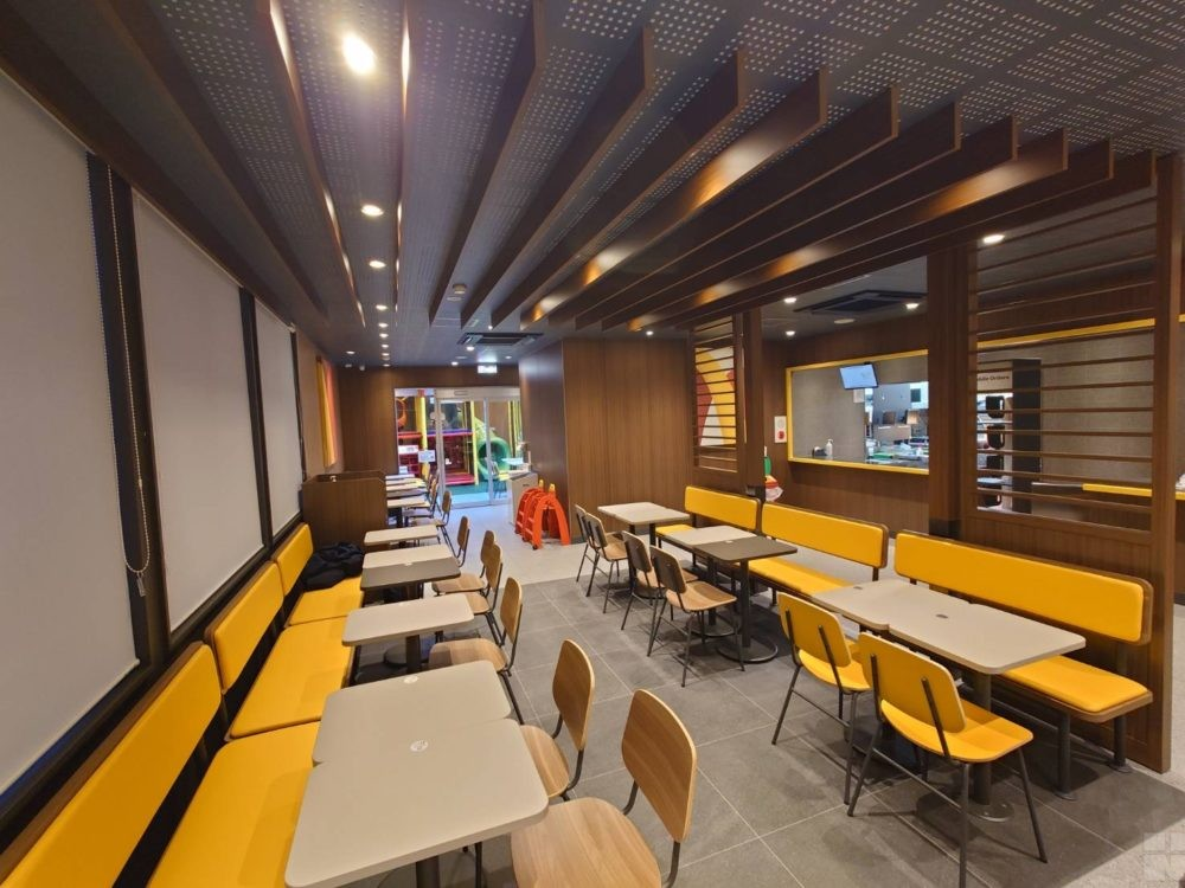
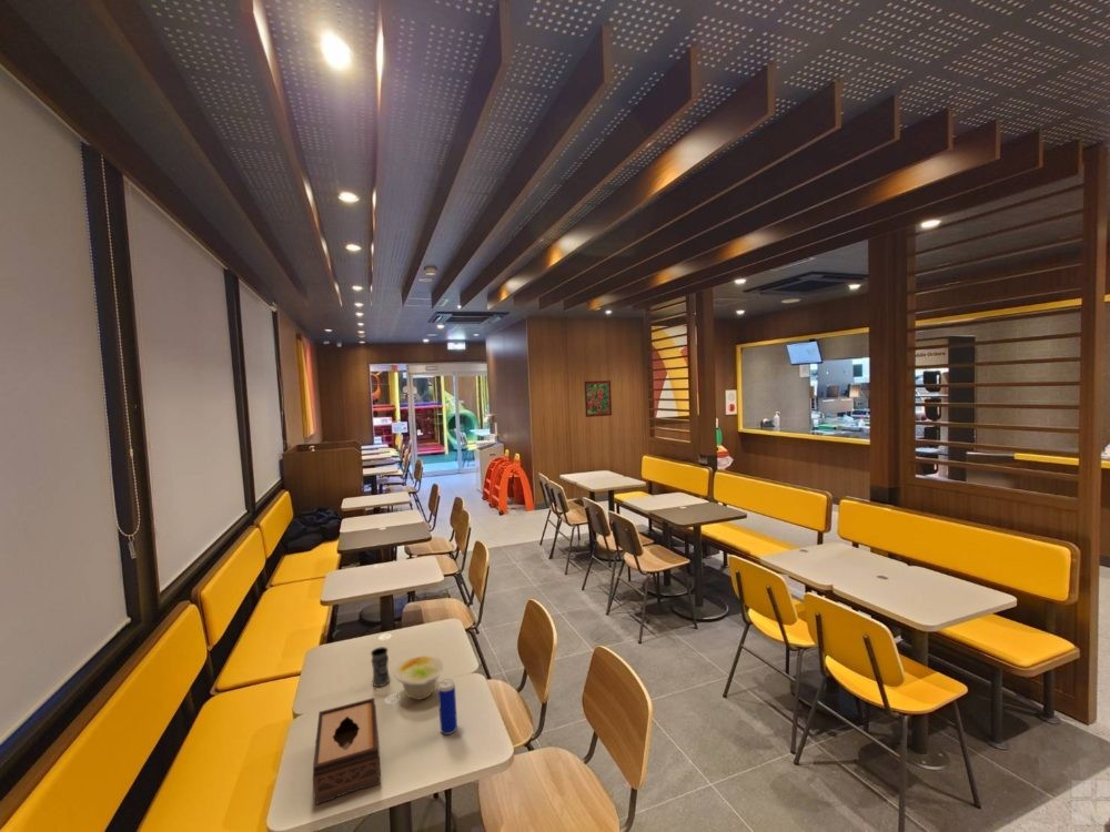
+ bowl (420, 680)
+ beverage can (447, 706)
+ tissue box (347, 745)
+ jar (380, 666)
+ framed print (597, 398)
